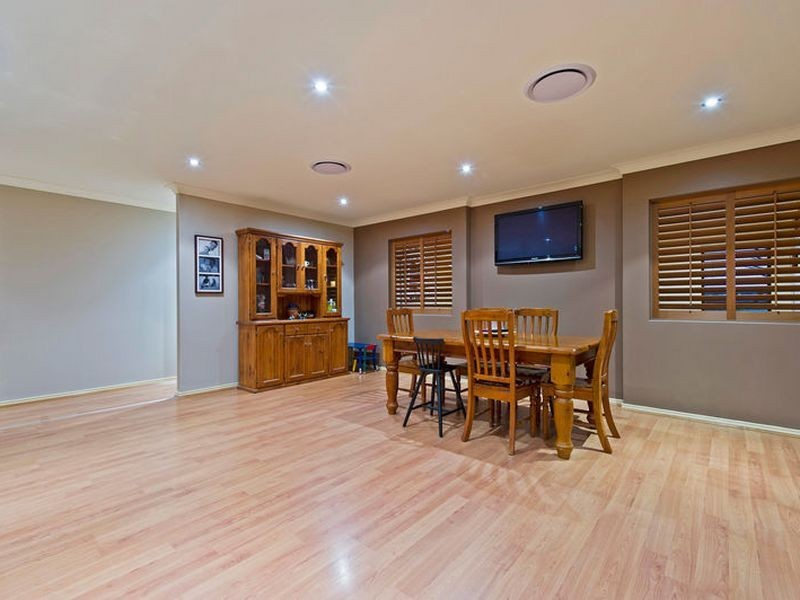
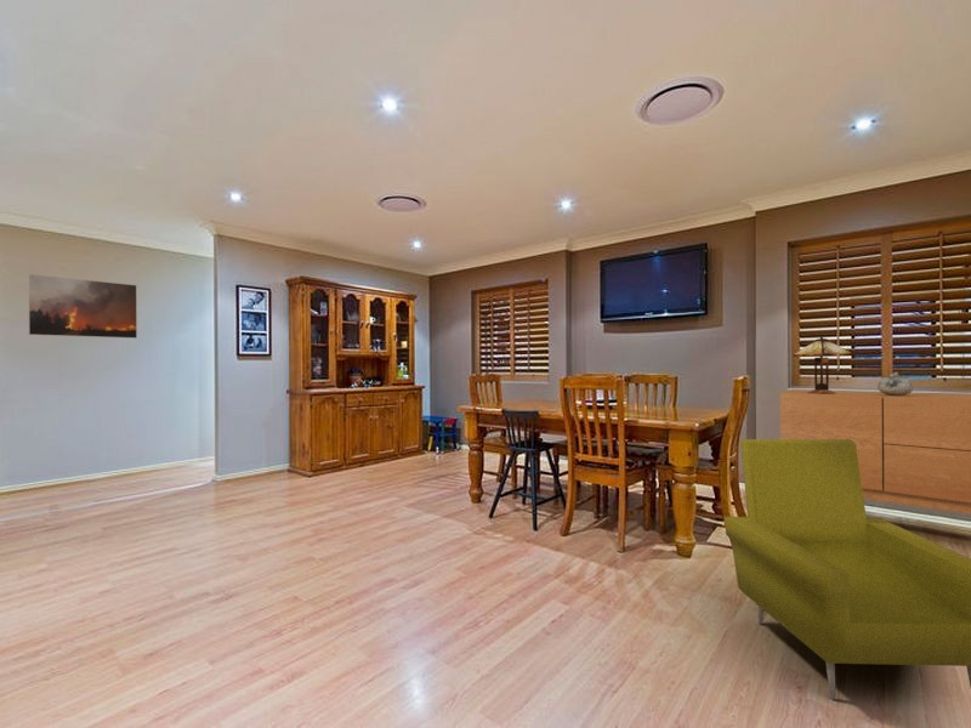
+ sideboard (885, 460)
+ table lamp (822, 364)
+ armchair (844, 551)
+ decorative bowl (895, 383)
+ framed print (85, 308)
